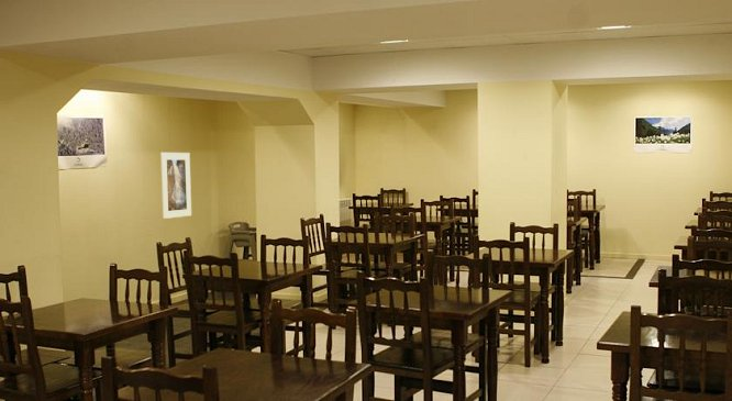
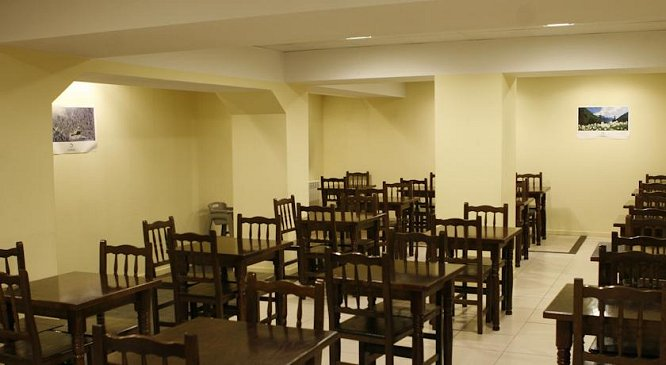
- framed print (176, 185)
